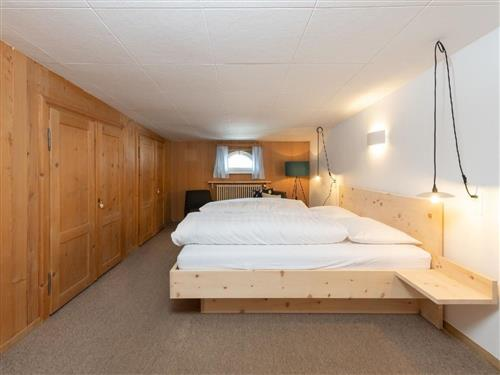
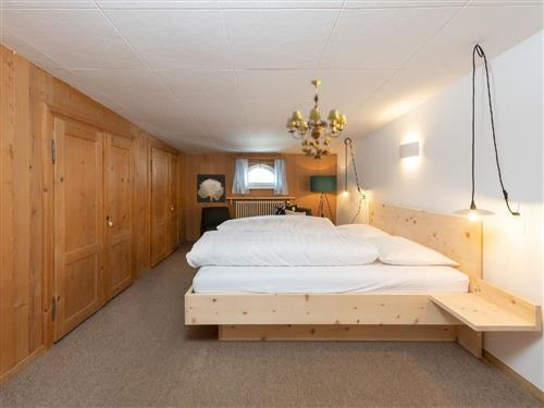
+ wall art (211, 188)
+ chandelier (316, 121)
